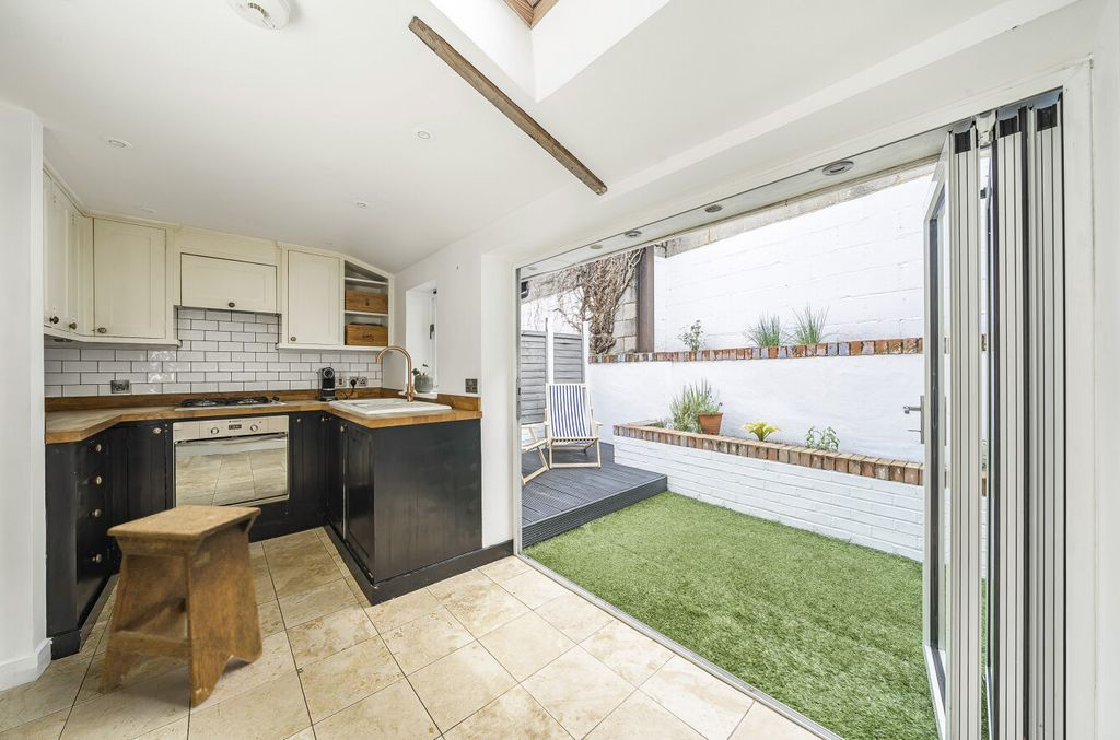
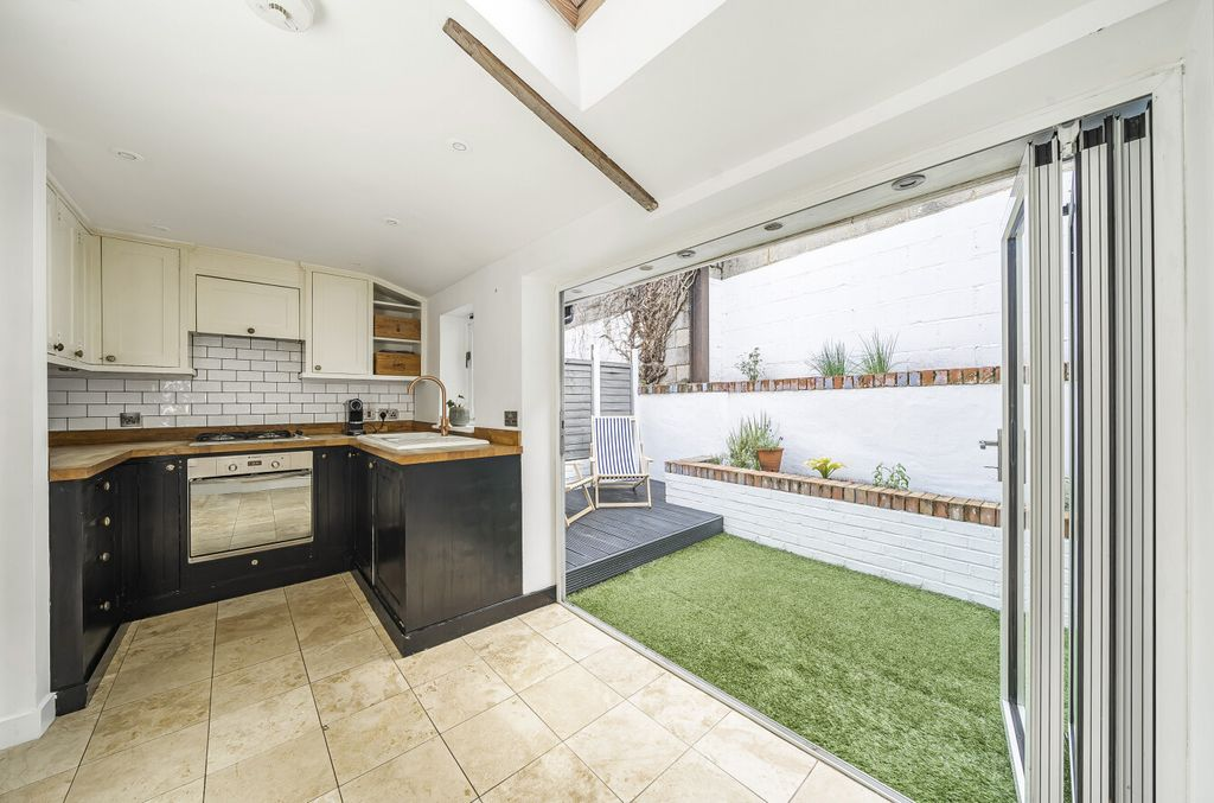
- stool (187, 594)
